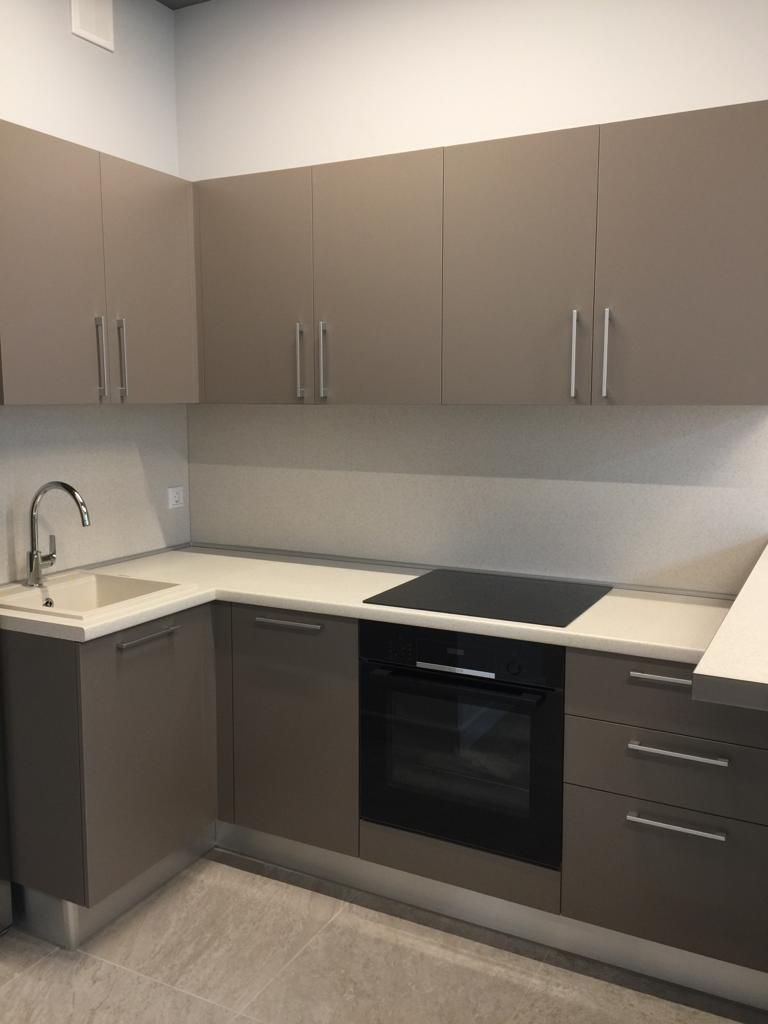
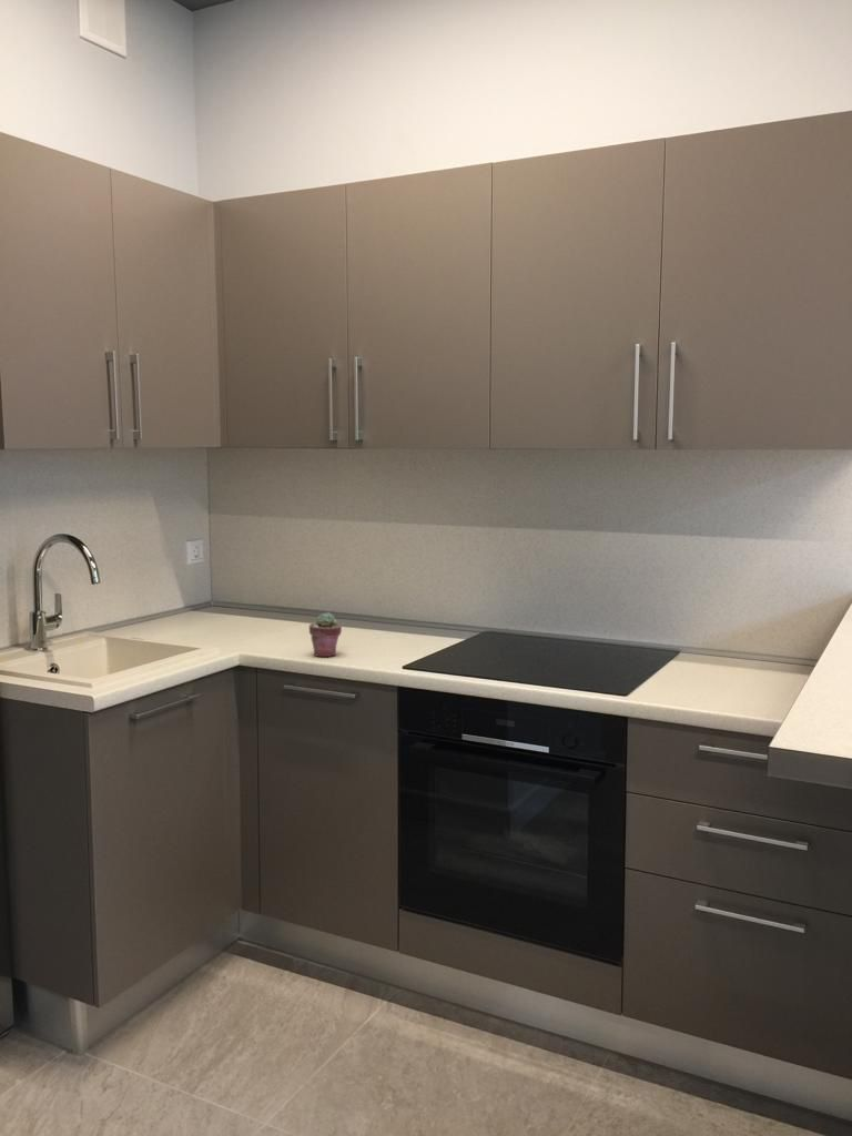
+ potted succulent (325, 633)
